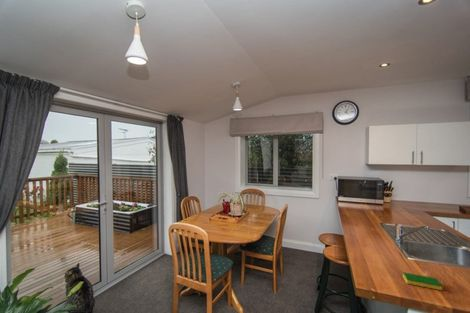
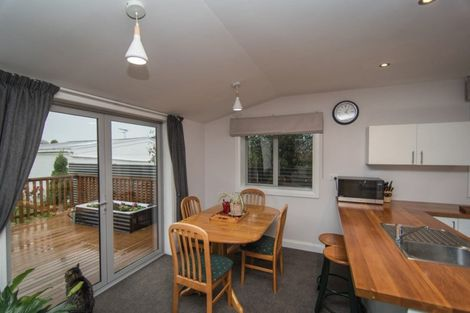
- dish sponge (421, 280)
